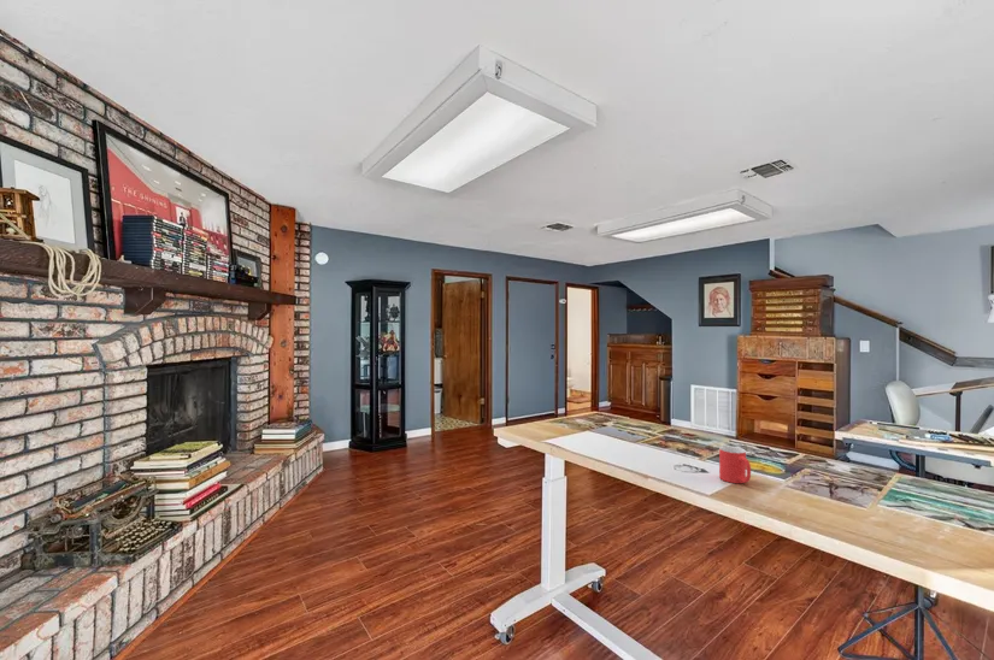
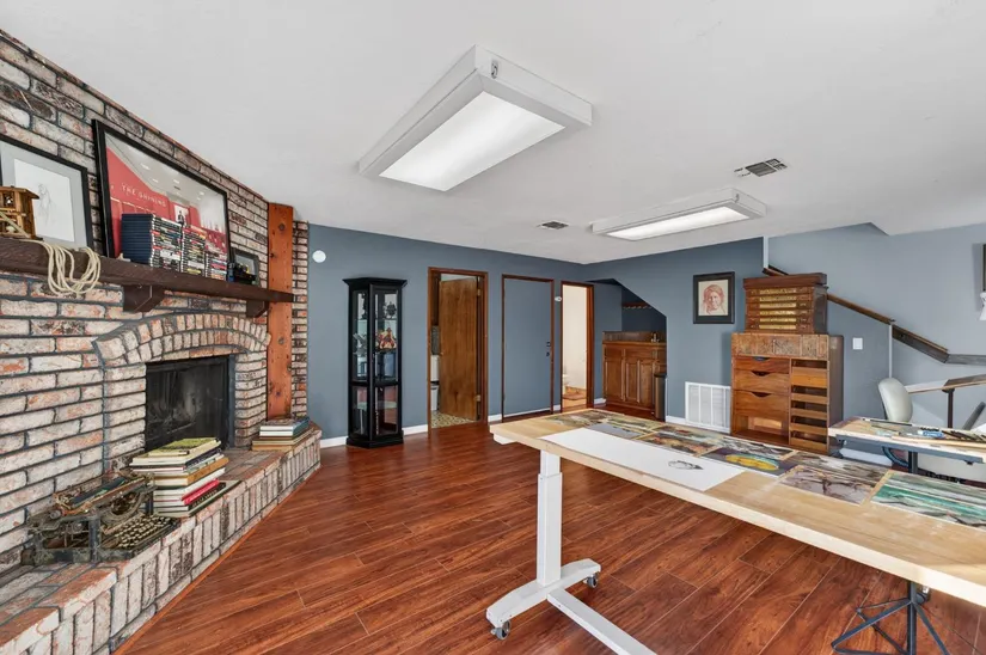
- mug (736, 466)
